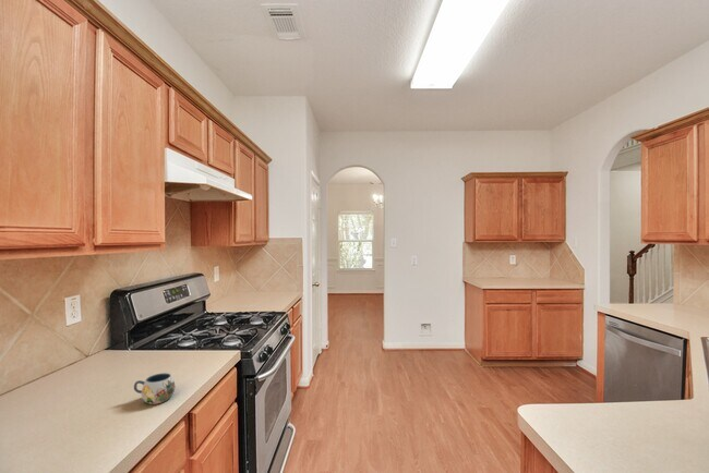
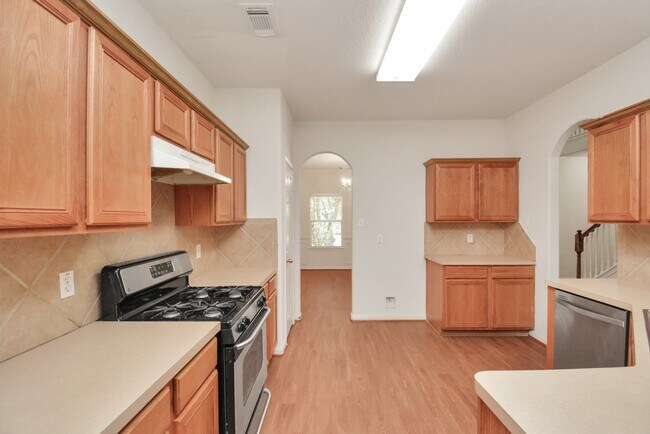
- mug (154, 388)
